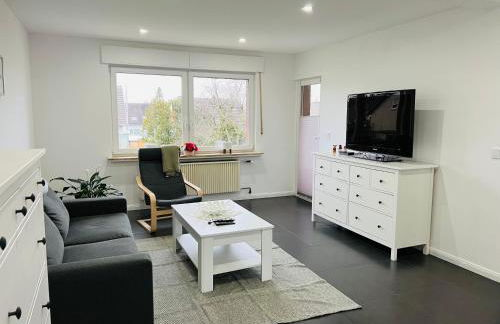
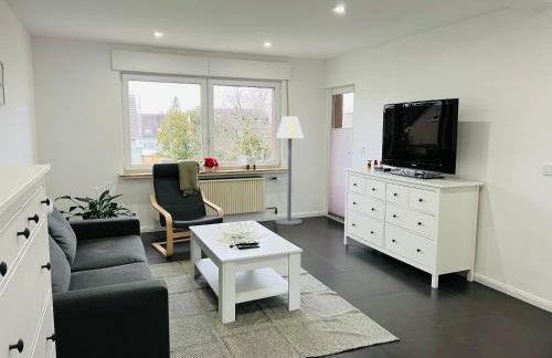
+ floor lamp (289, 169)
